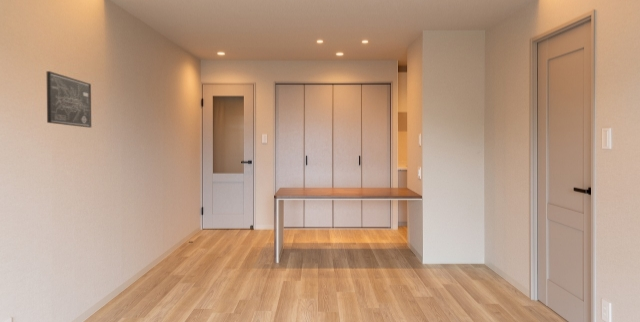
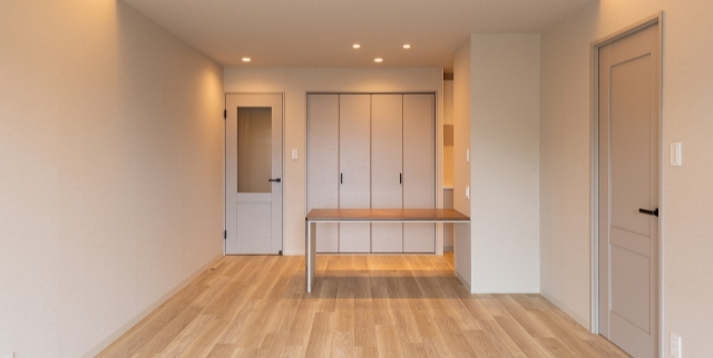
- wall art (70, 101)
